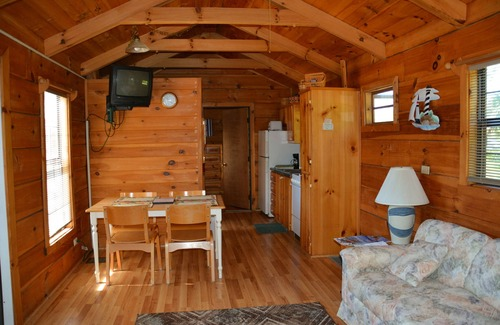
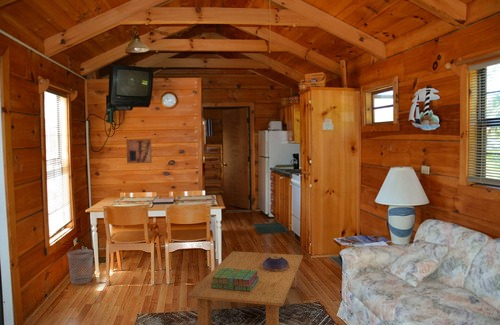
+ wall art (139, 151)
+ decorative bowl (275, 261)
+ coffee table (253, 288)
+ stack of books (235, 278)
+ wastebasket (81, 266)
